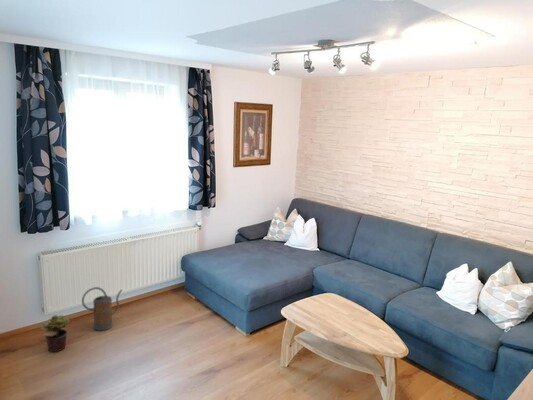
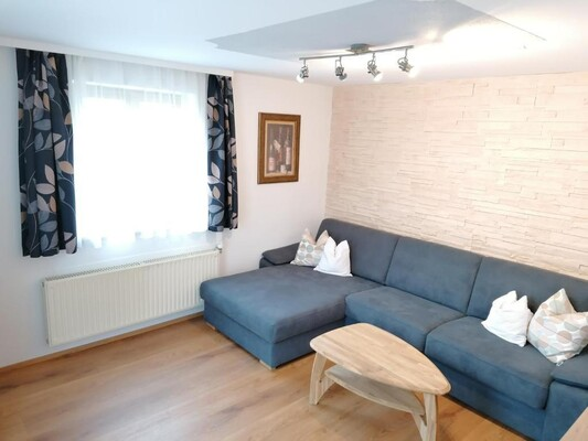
- potted plant (55, 331)
- watering can (103, 306)
